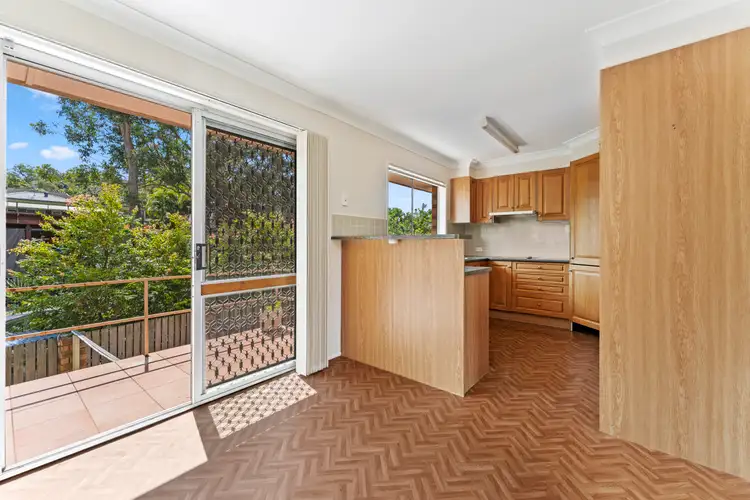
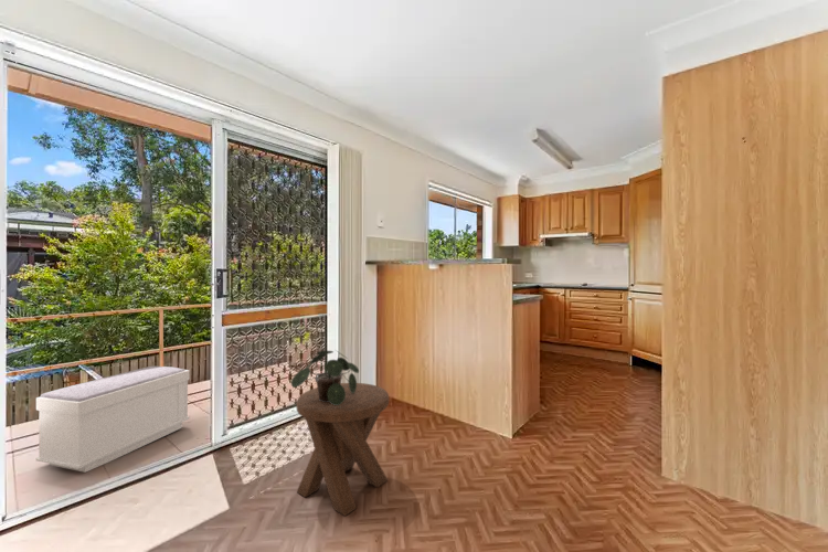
+ potted plant (328, 374)
+ music stool (343, 440)
+ bench (121, 411)
